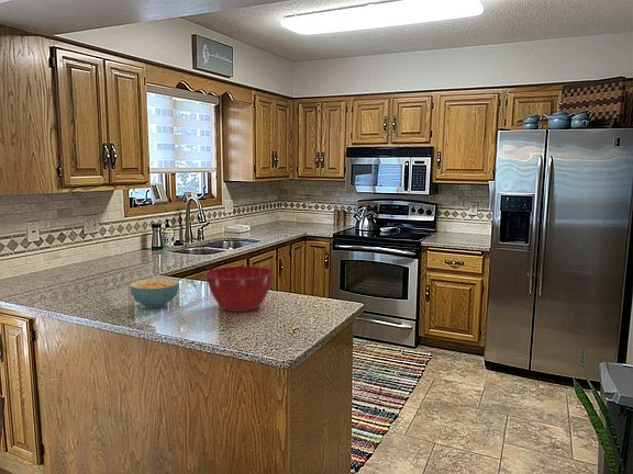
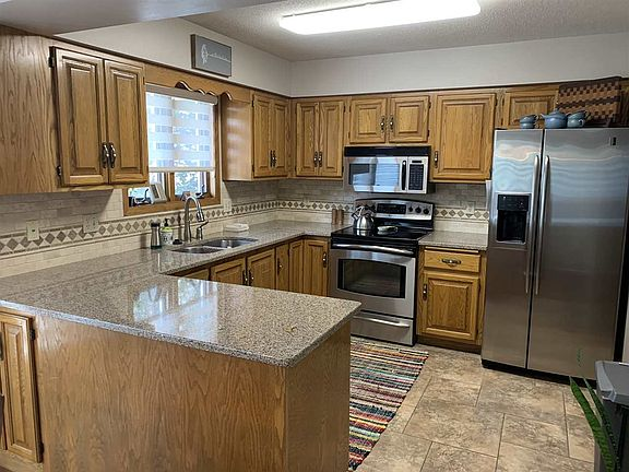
- mixing bowl (240, 289)
- cereal bowl (155, 294)
